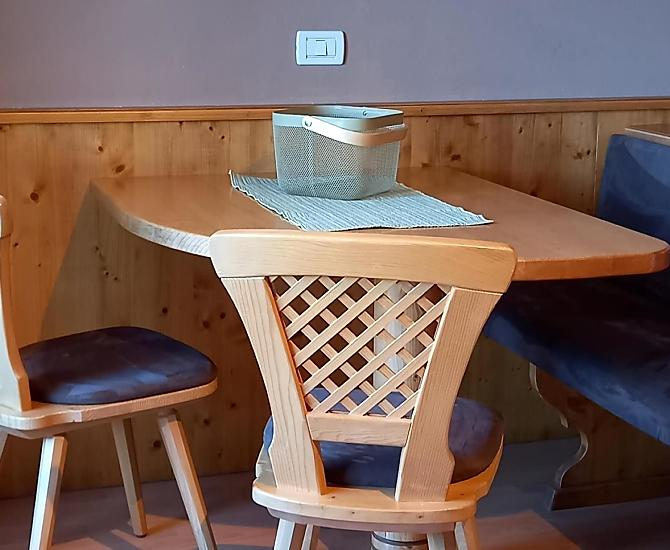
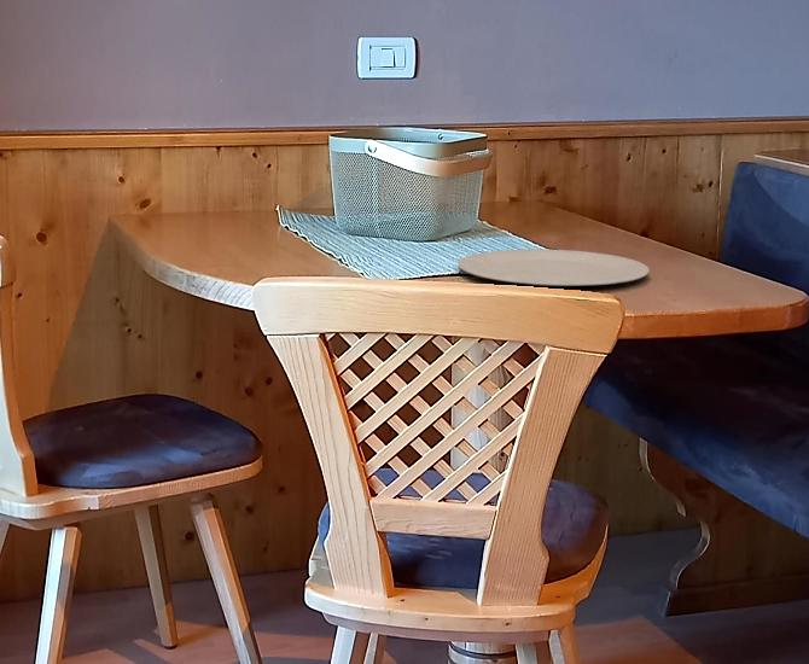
+ plate (552, 268)
